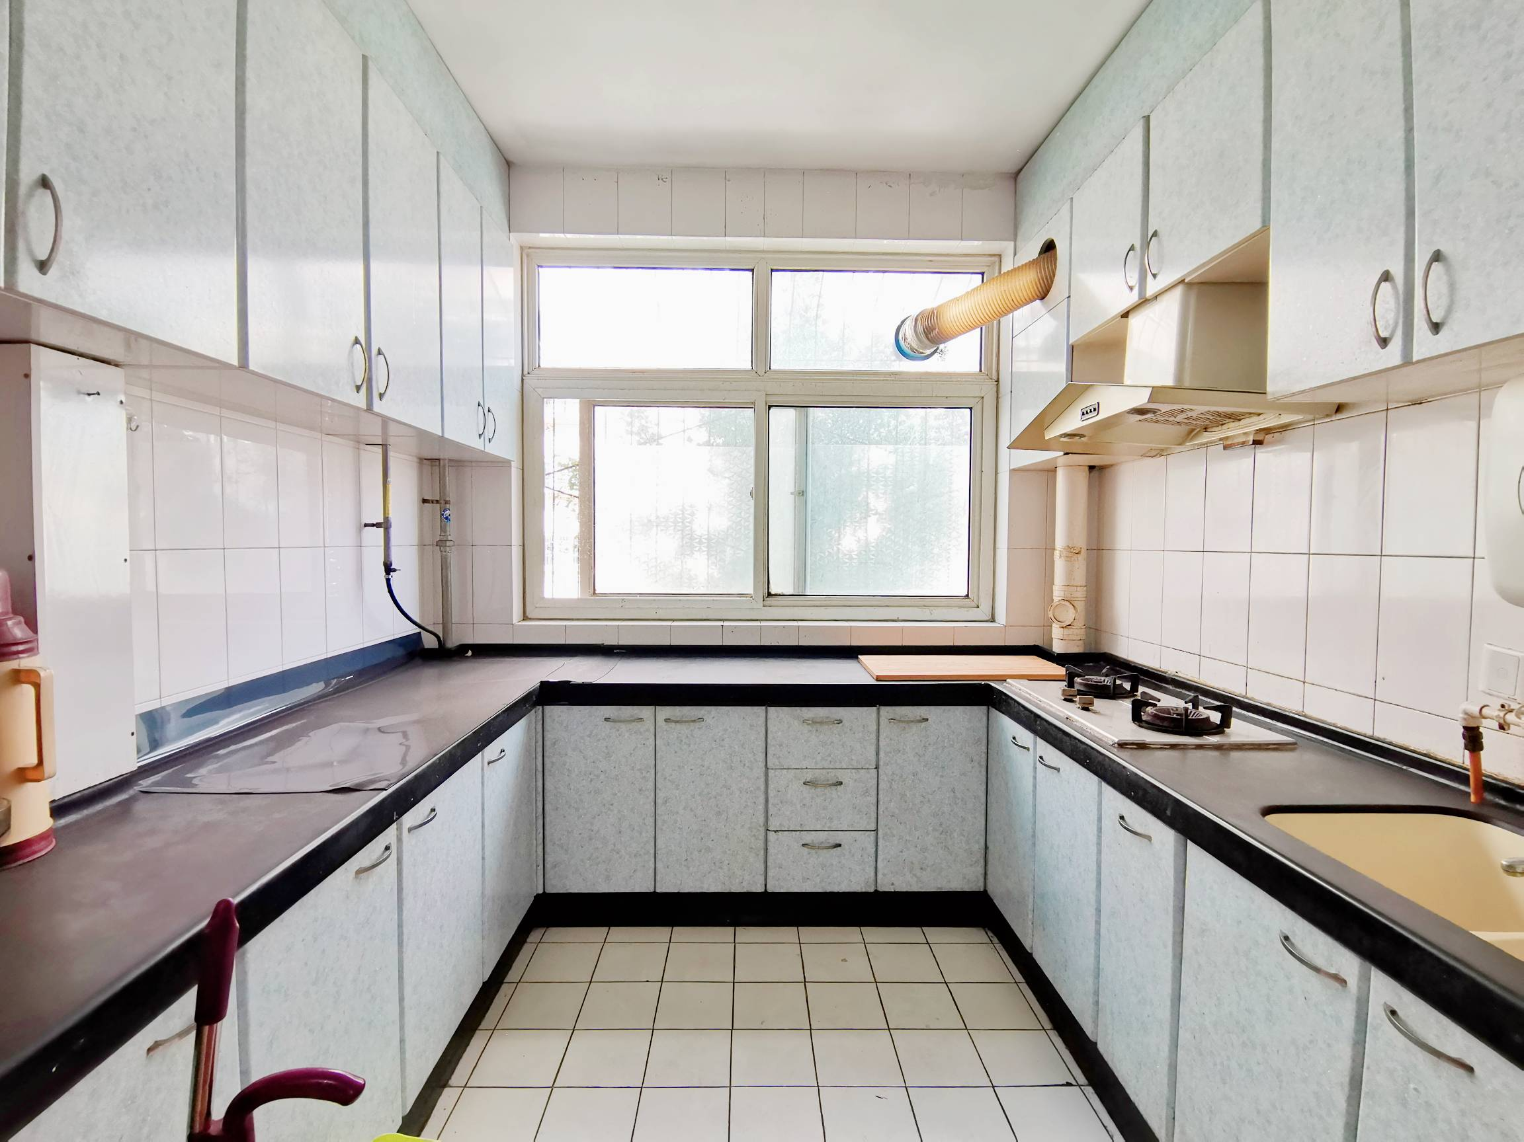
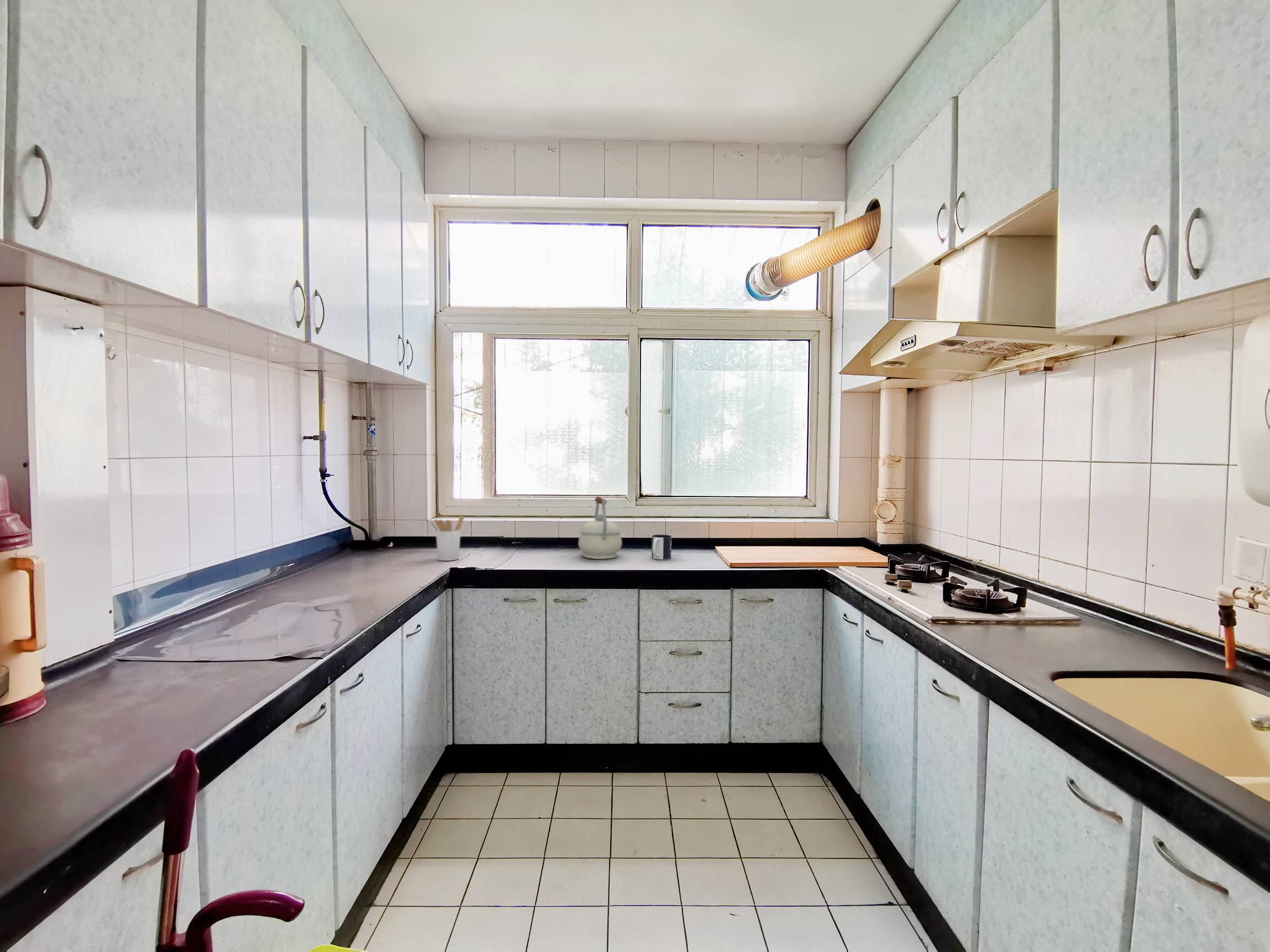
+ mug (659, 547)
+ kettle (600, 526)
+ utensil holder (446, 538)
